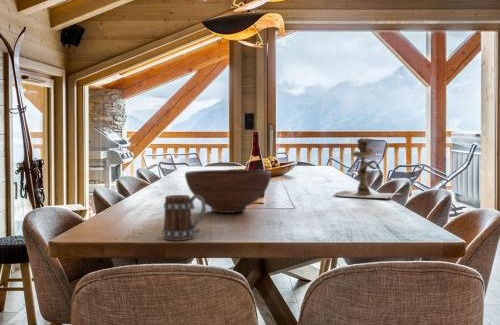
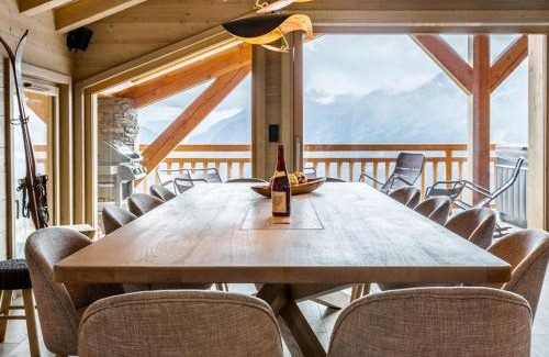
- mug (184, 216)
- hookah (366, 166)
- fruit bowl (228, 191)
